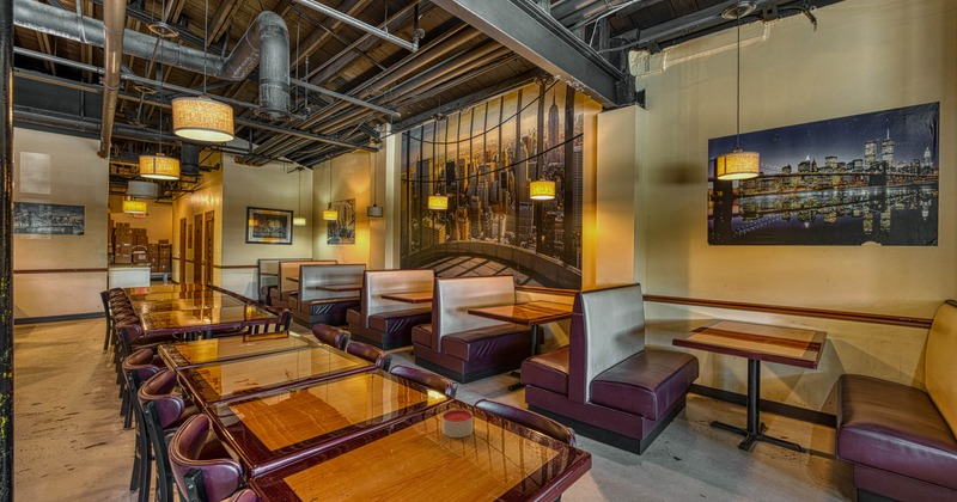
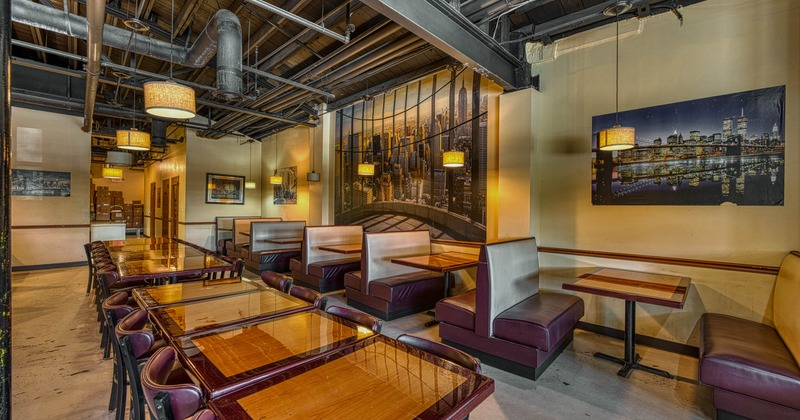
- candle (457, 422)
